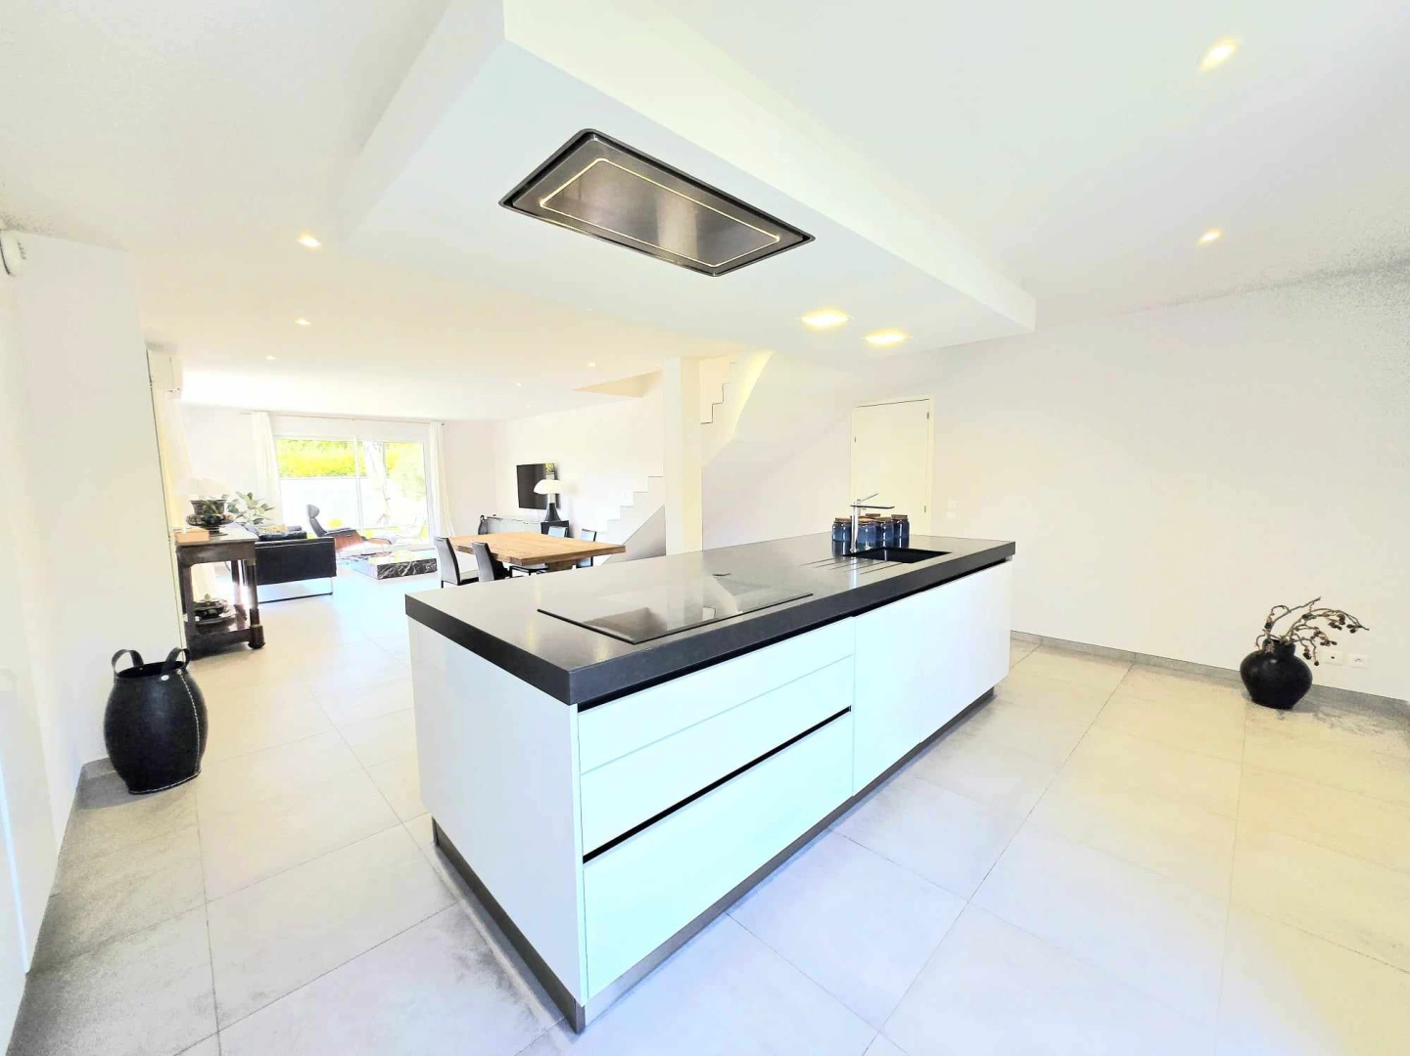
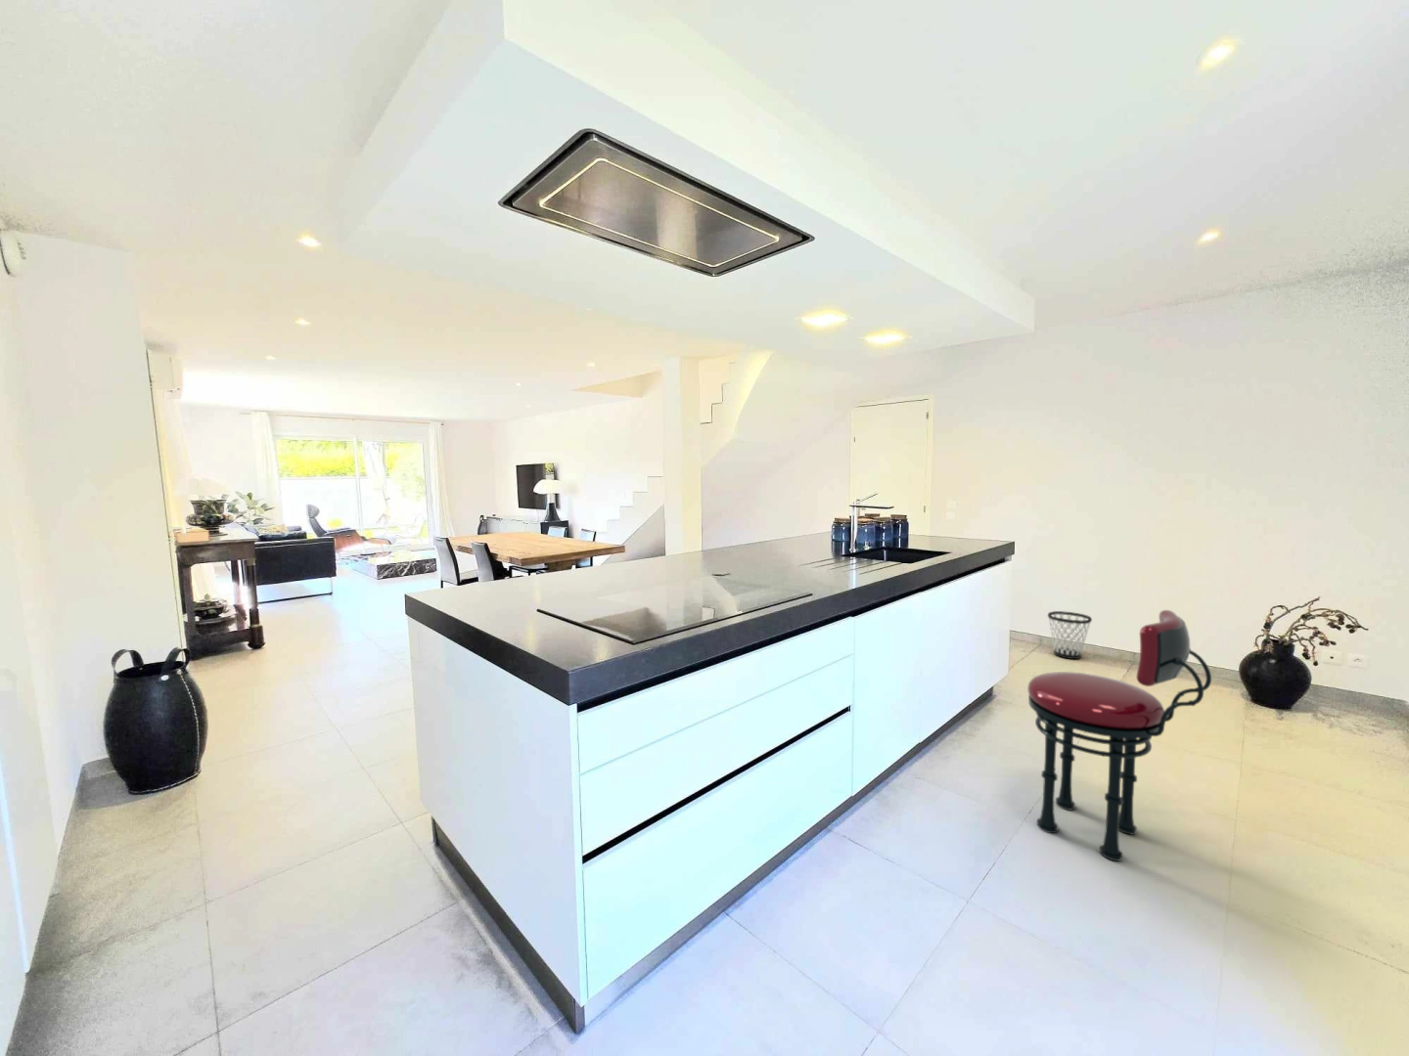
+ wastebasket (1068, 636)
+ stool (1106, 724)
